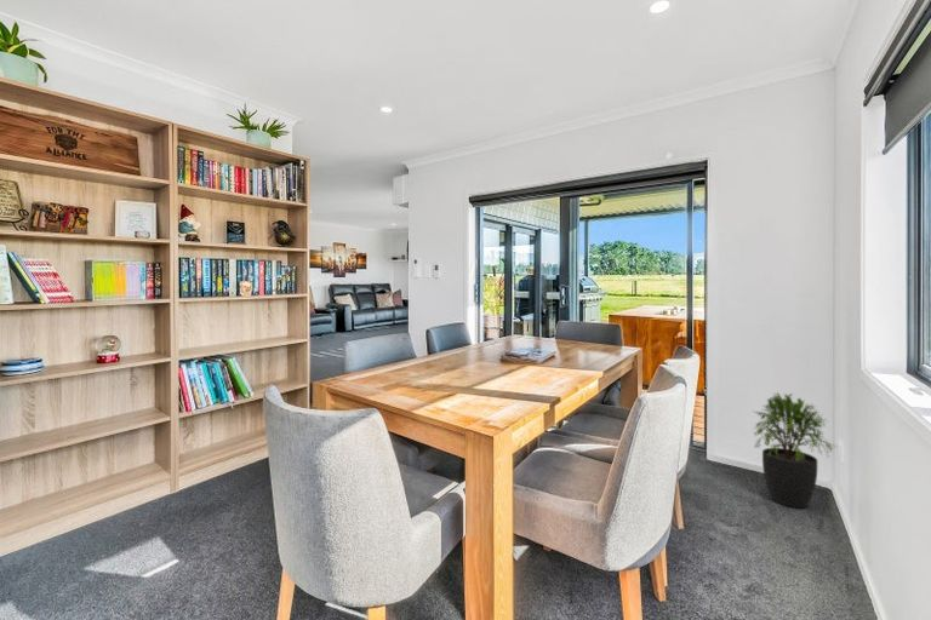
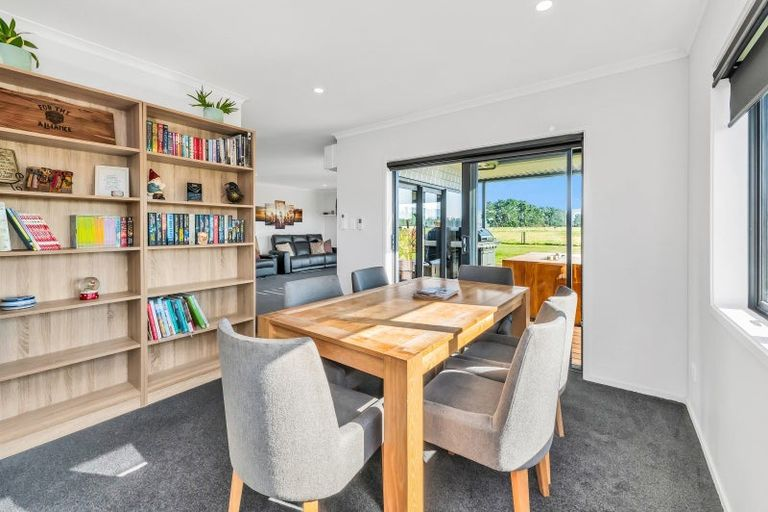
- potted plant (790, 446)
